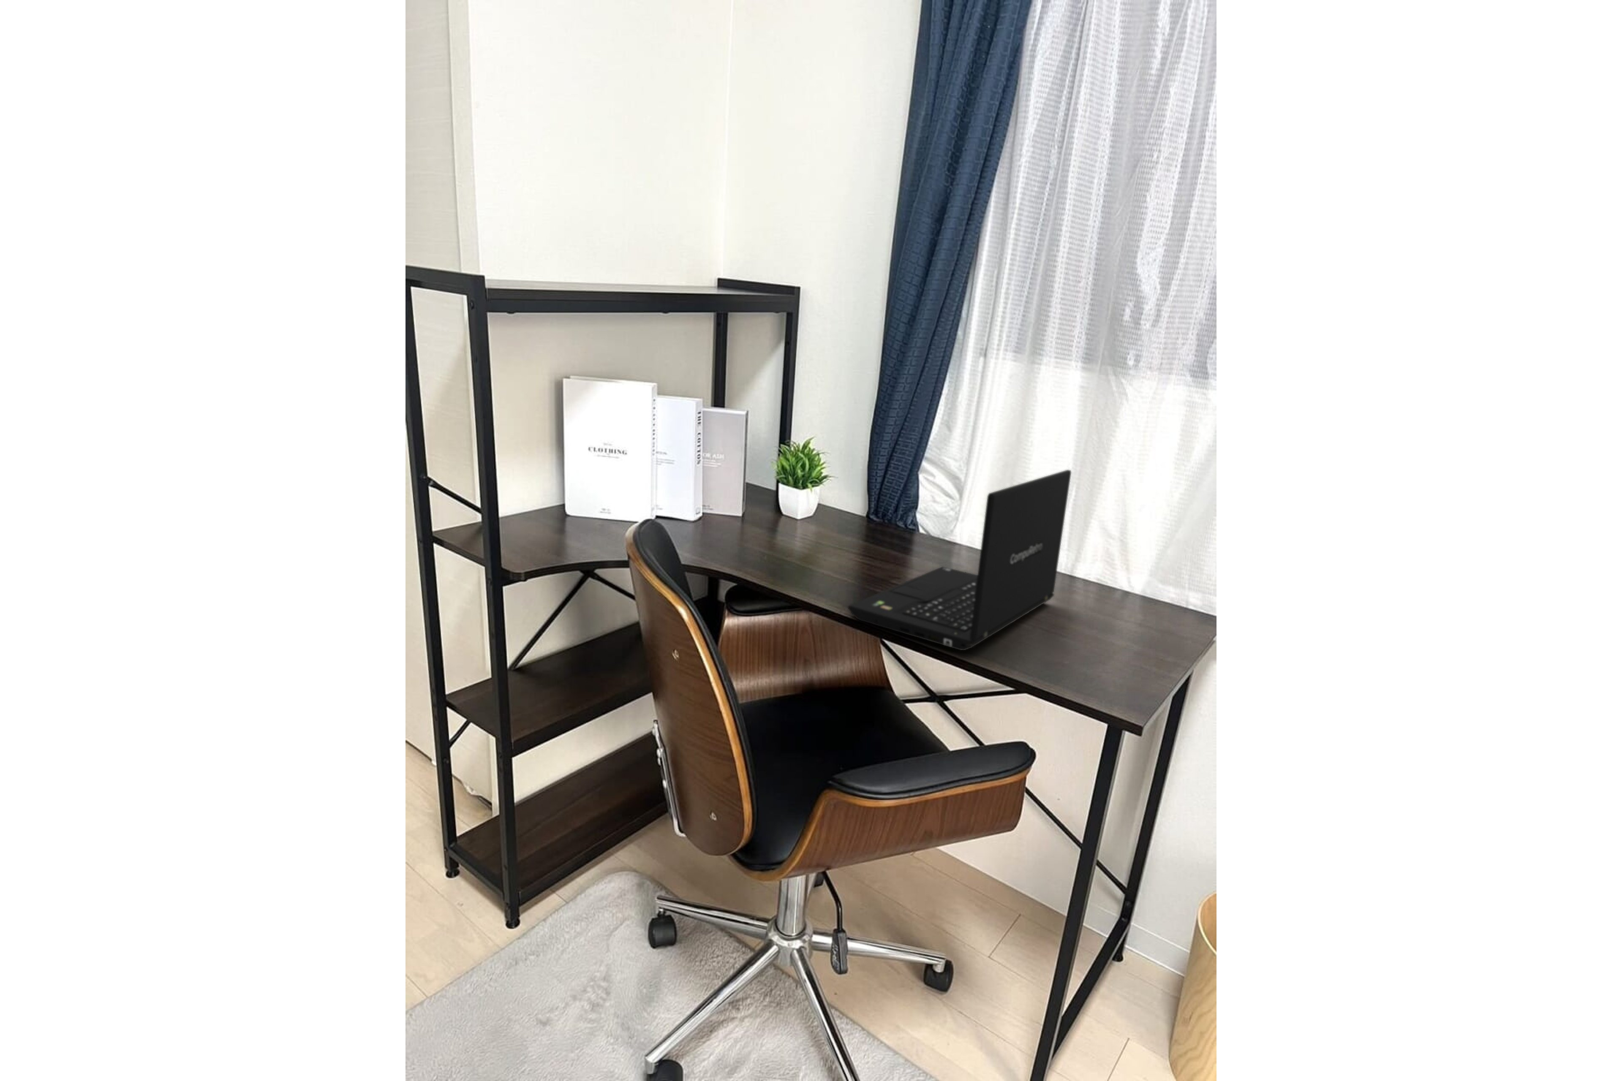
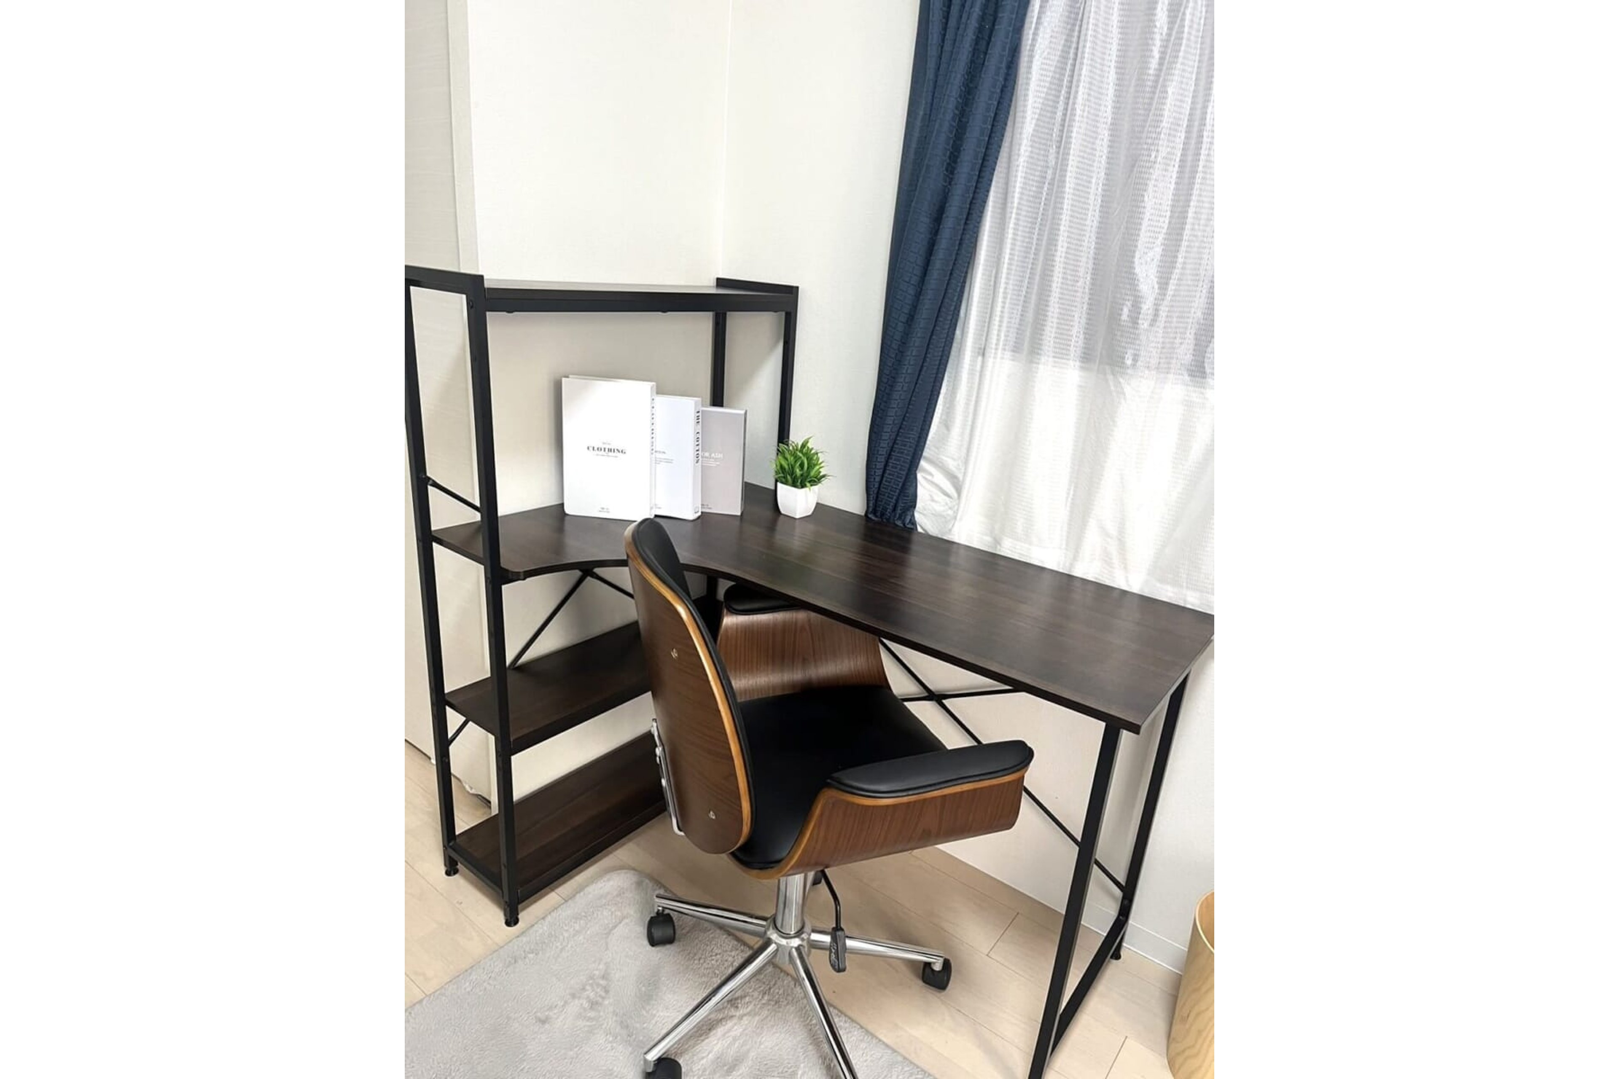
- laptop (981, 544)
